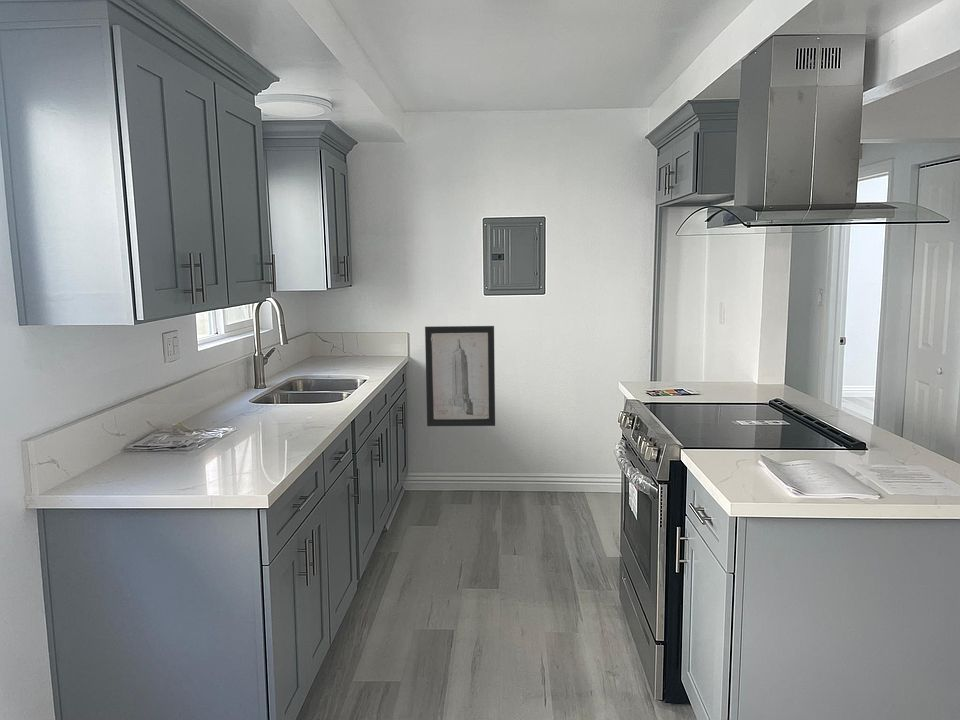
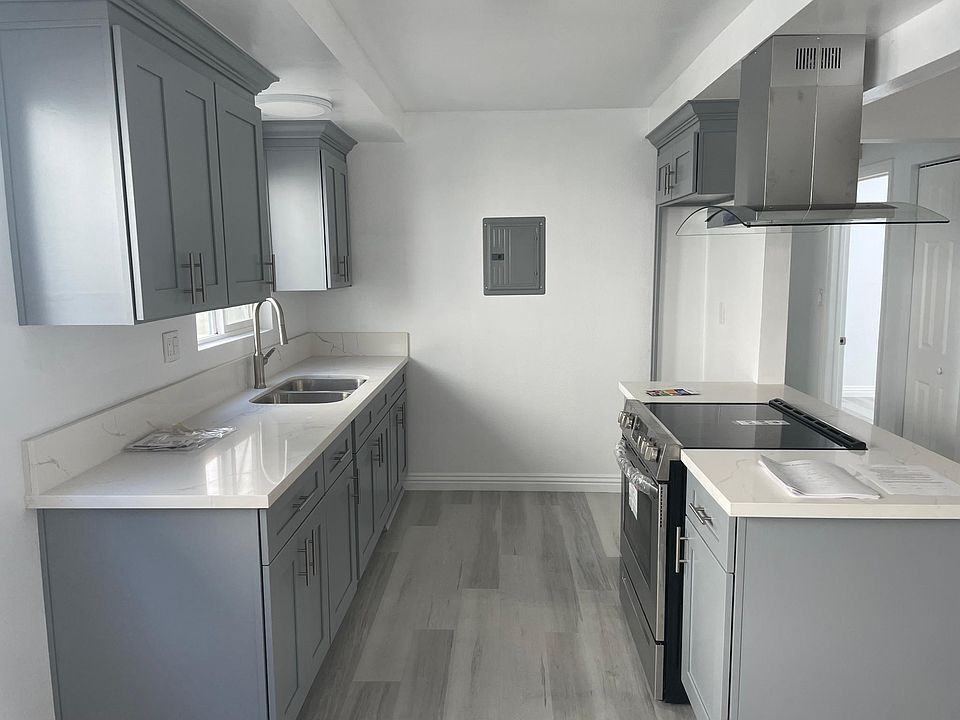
- wall art (460, 376)
